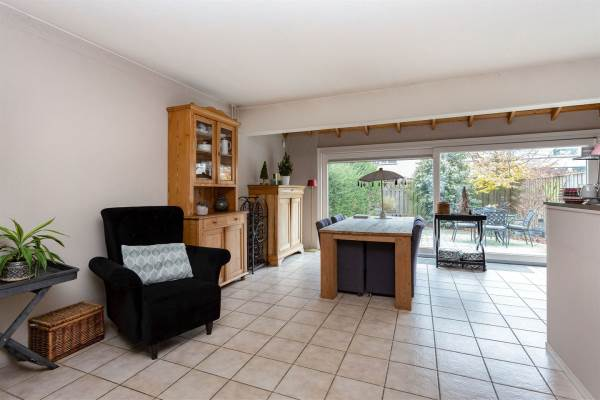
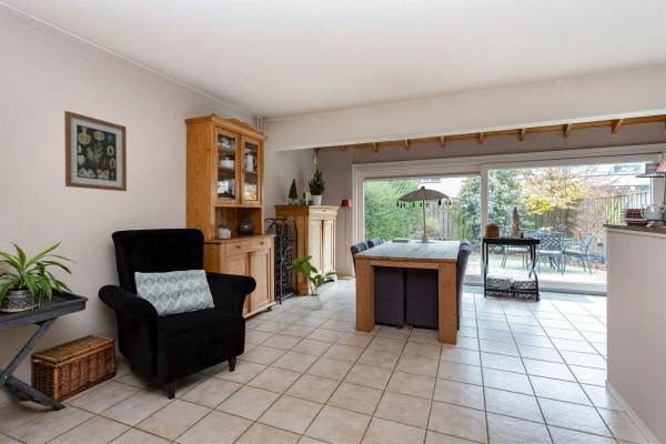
+ house plant (312, 282)
+ wall art (98, 154)
